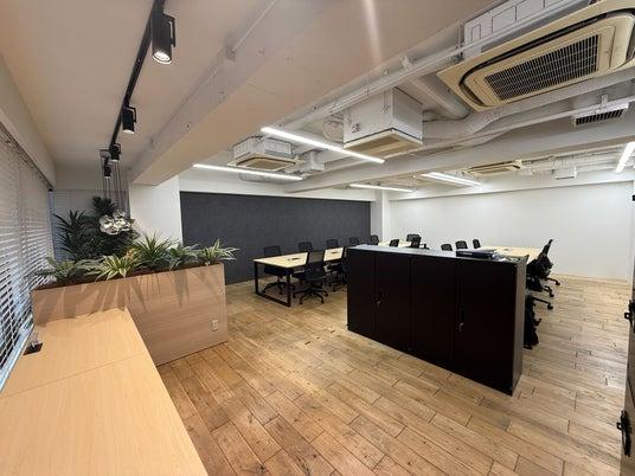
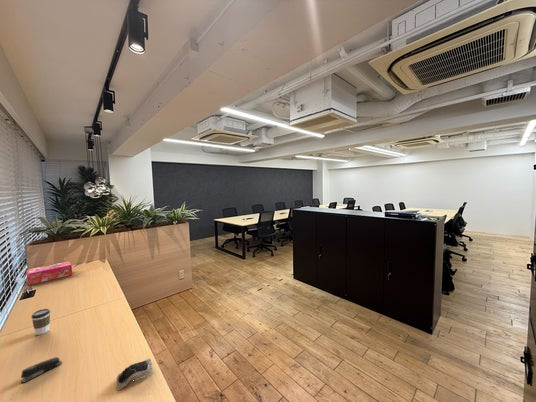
+ tissue box (50, 272)
+ coffee cup (41, 321)
+ computer mouse (135, 370)
+ stapler (42, 366)
